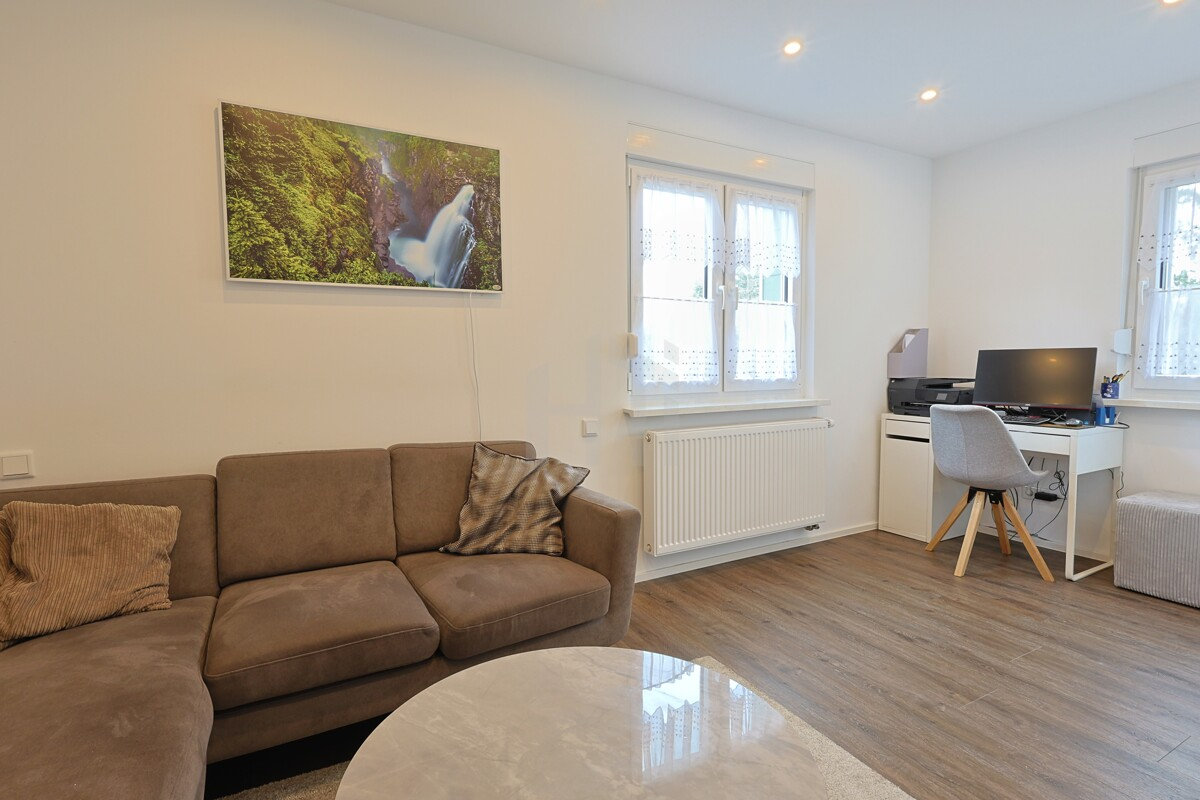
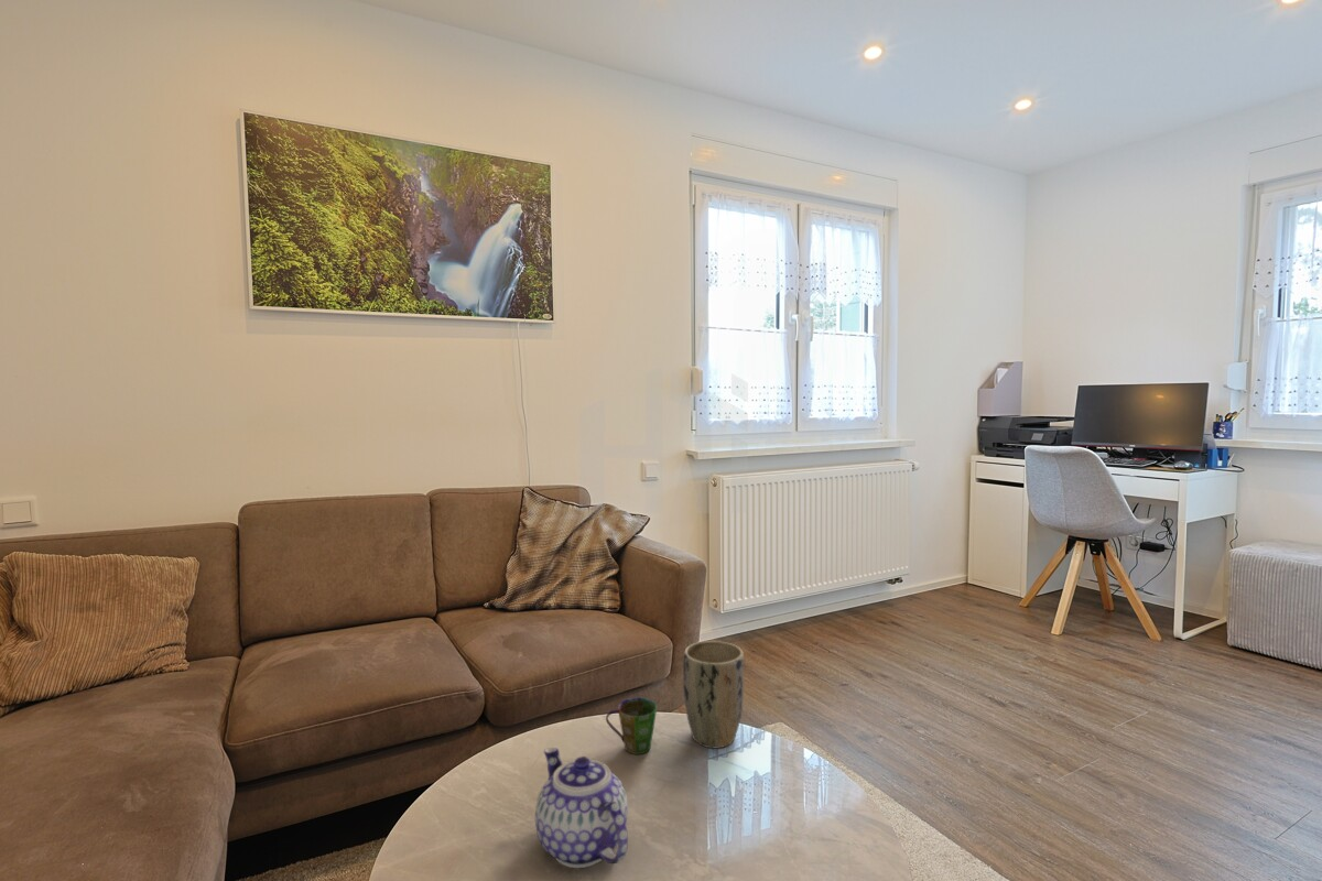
+ plant pot (713, 694)
+ cup (631, 727)
+ teapot (581, 802)
